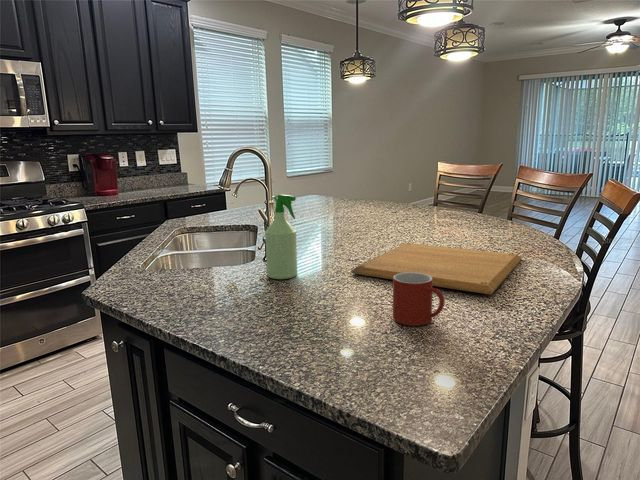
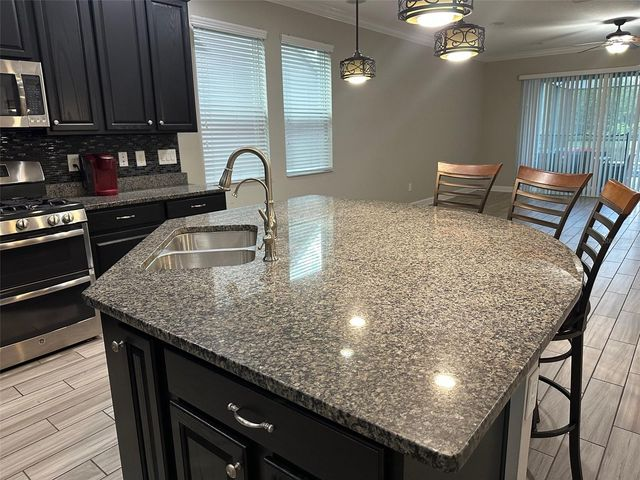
- chopping board (439, 263)
- mug (419, 300)
- spray bottle (280, 235)
